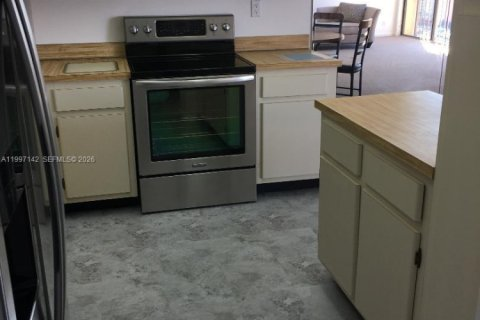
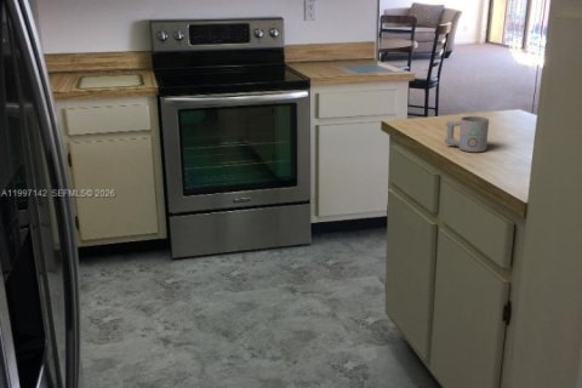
+ mug (466, 133)
